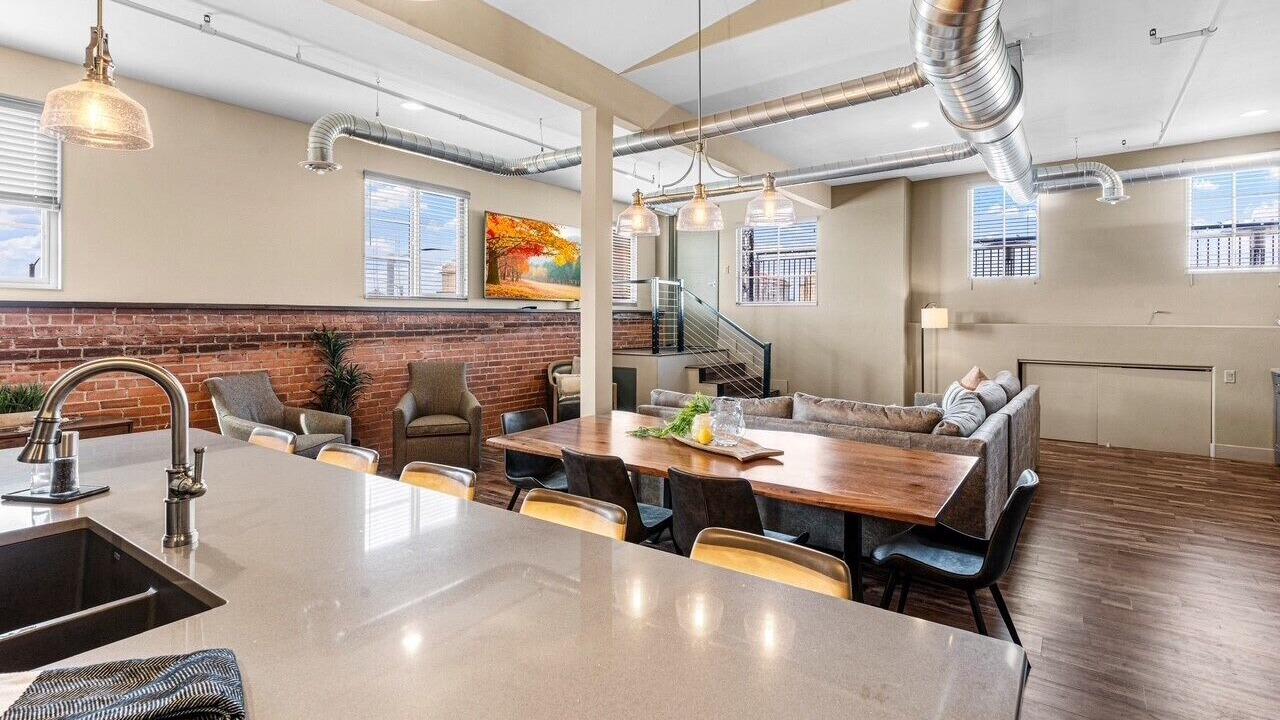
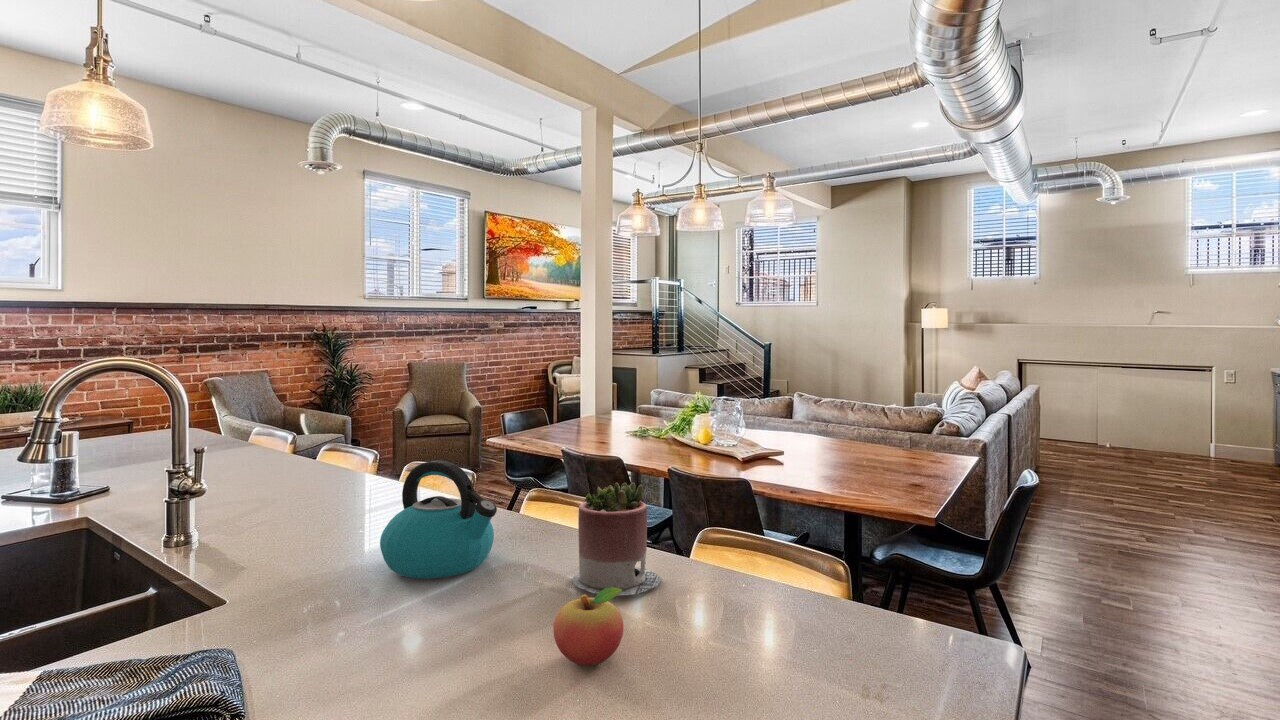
+ kettle (444, 513)
+ fruit (588, 623)
+ succulent planter (616, 531)
